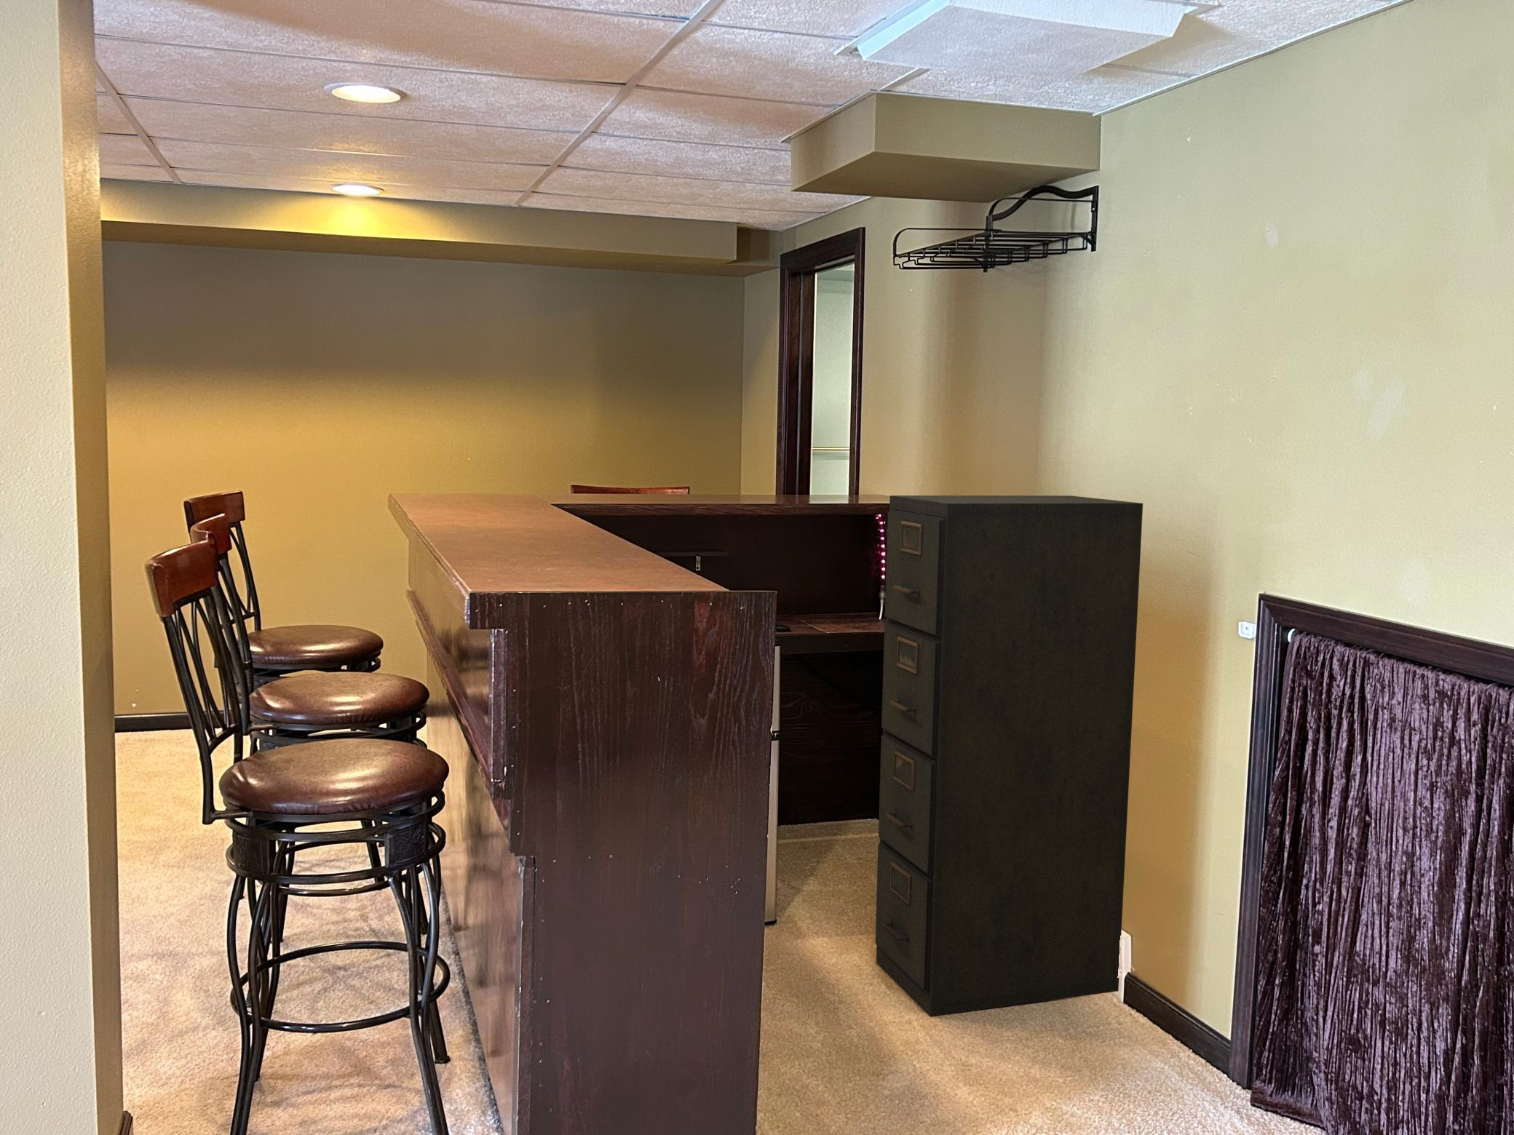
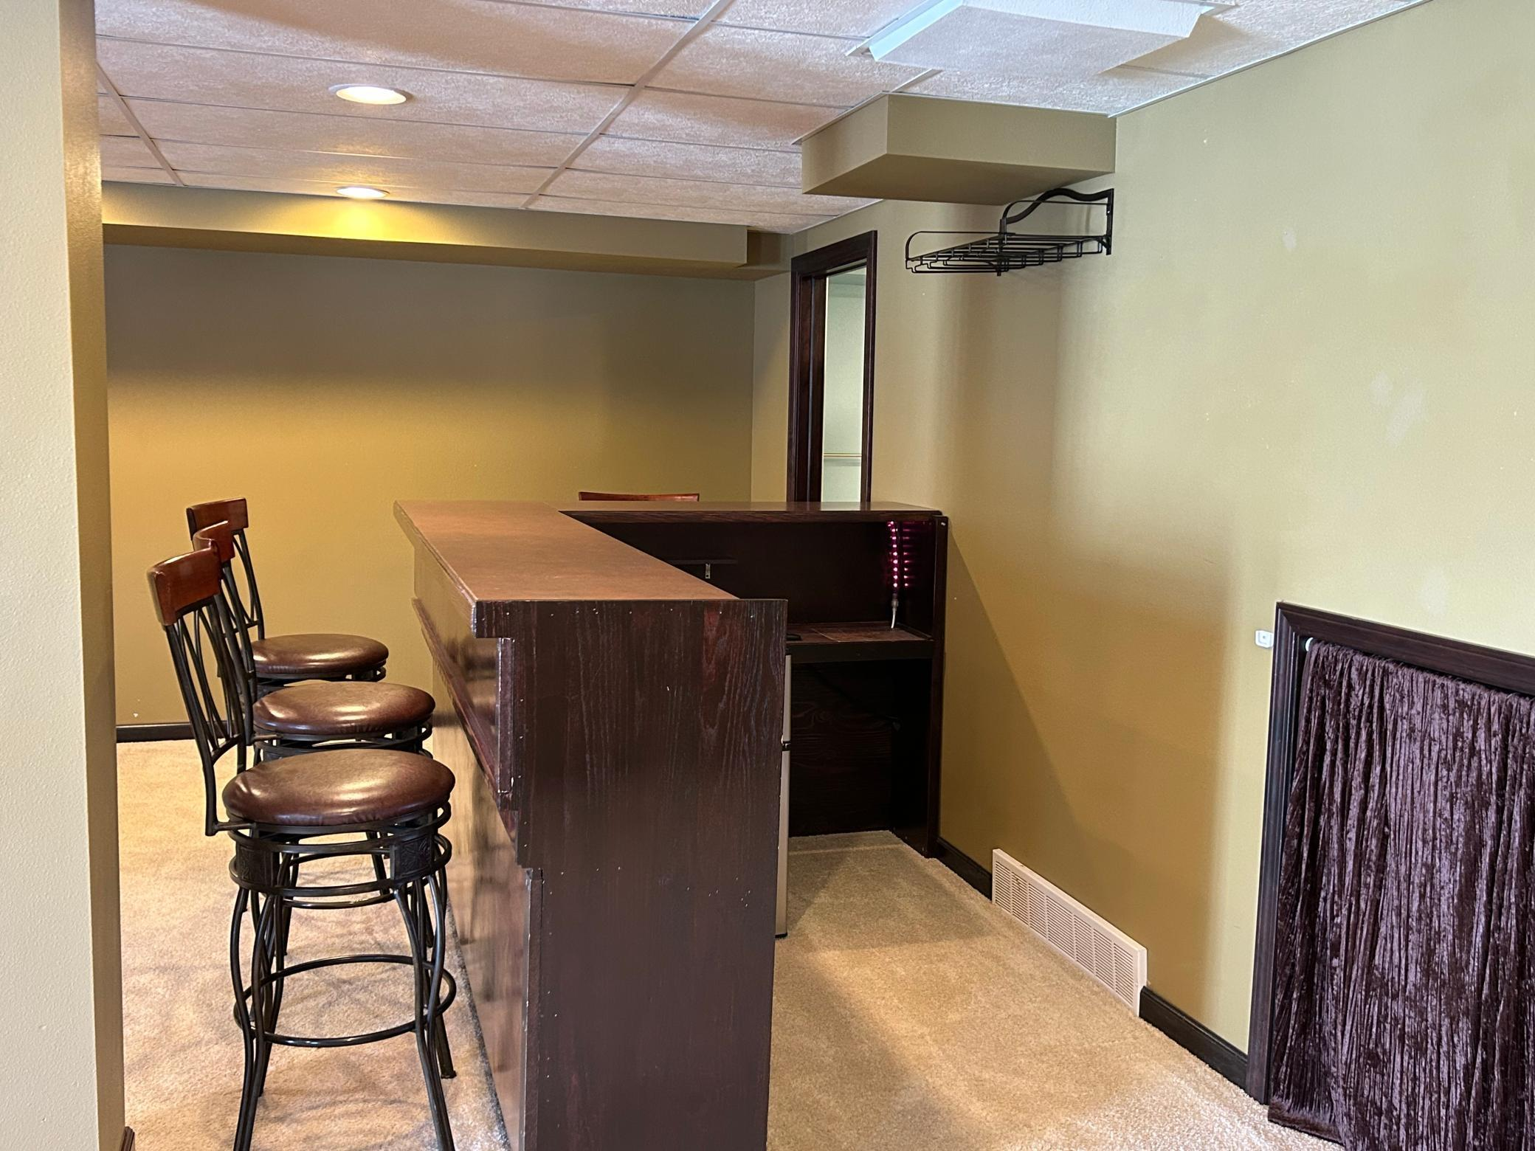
- filing cabinet (997, 743)
